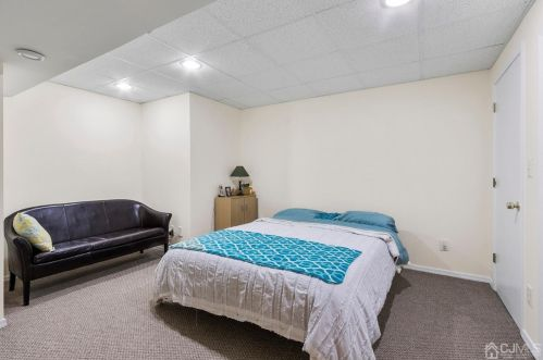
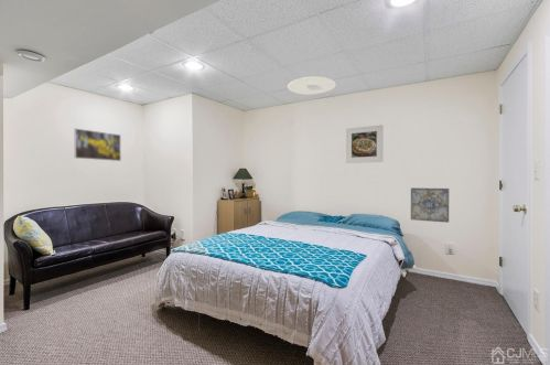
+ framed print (98, 146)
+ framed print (364, 144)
+ wall art (429, 204)
+ ceiling light (311, 84)
